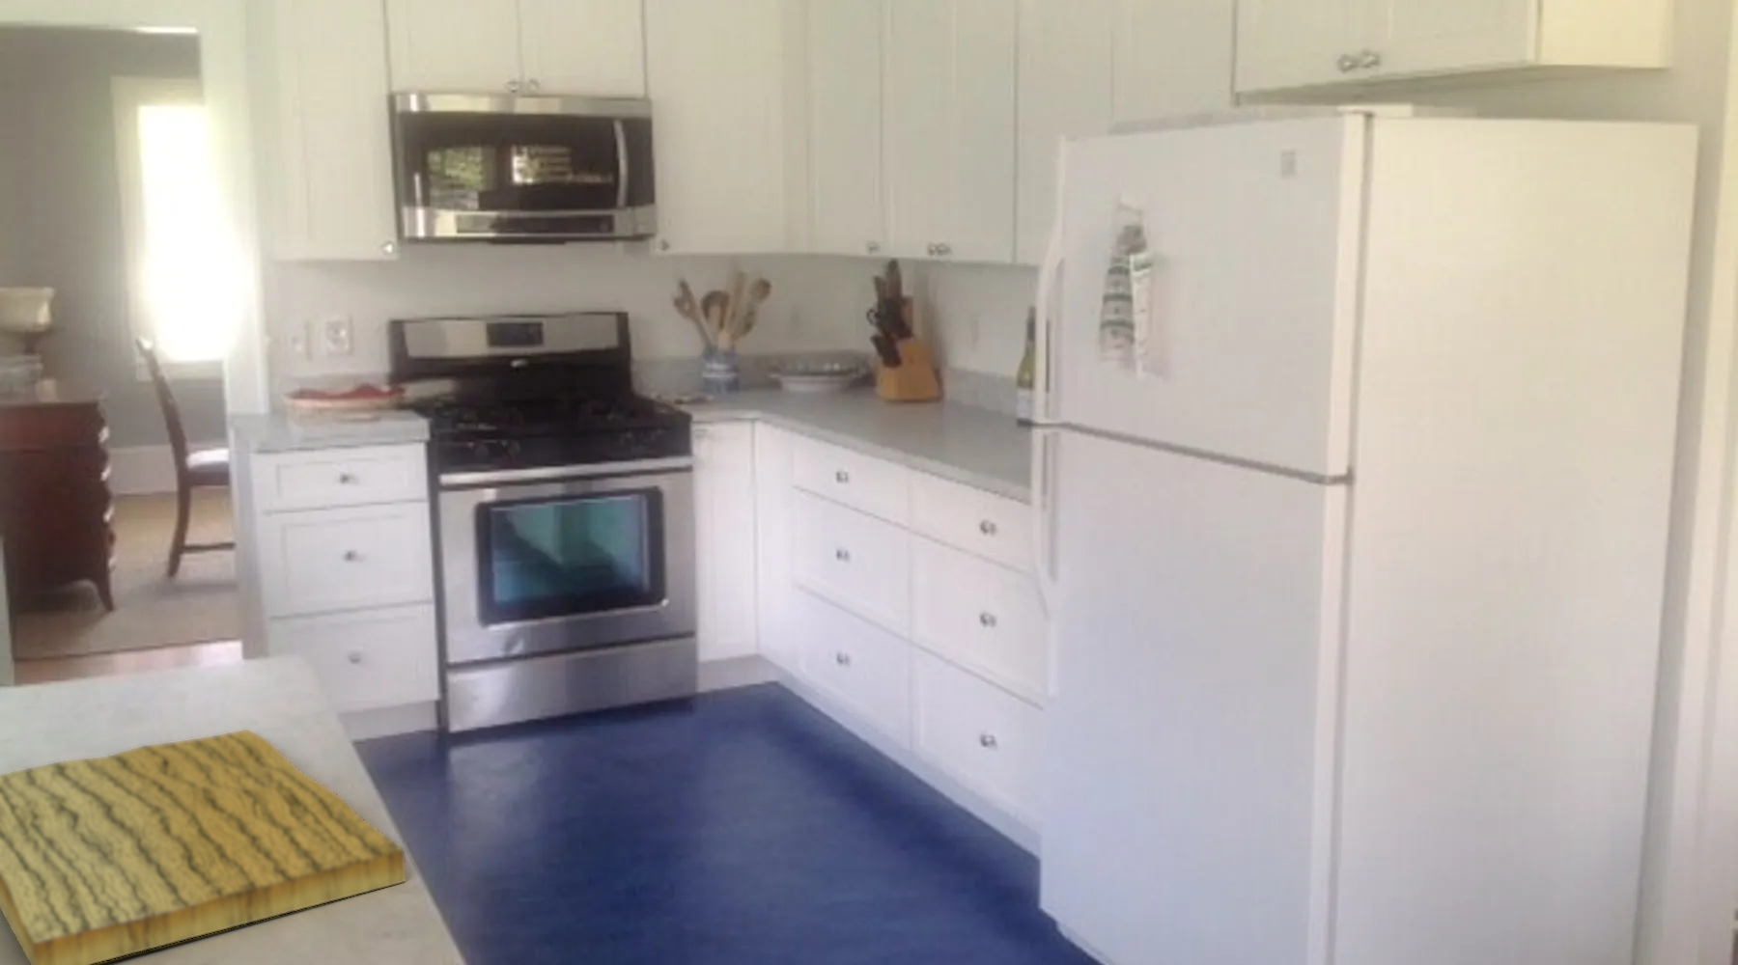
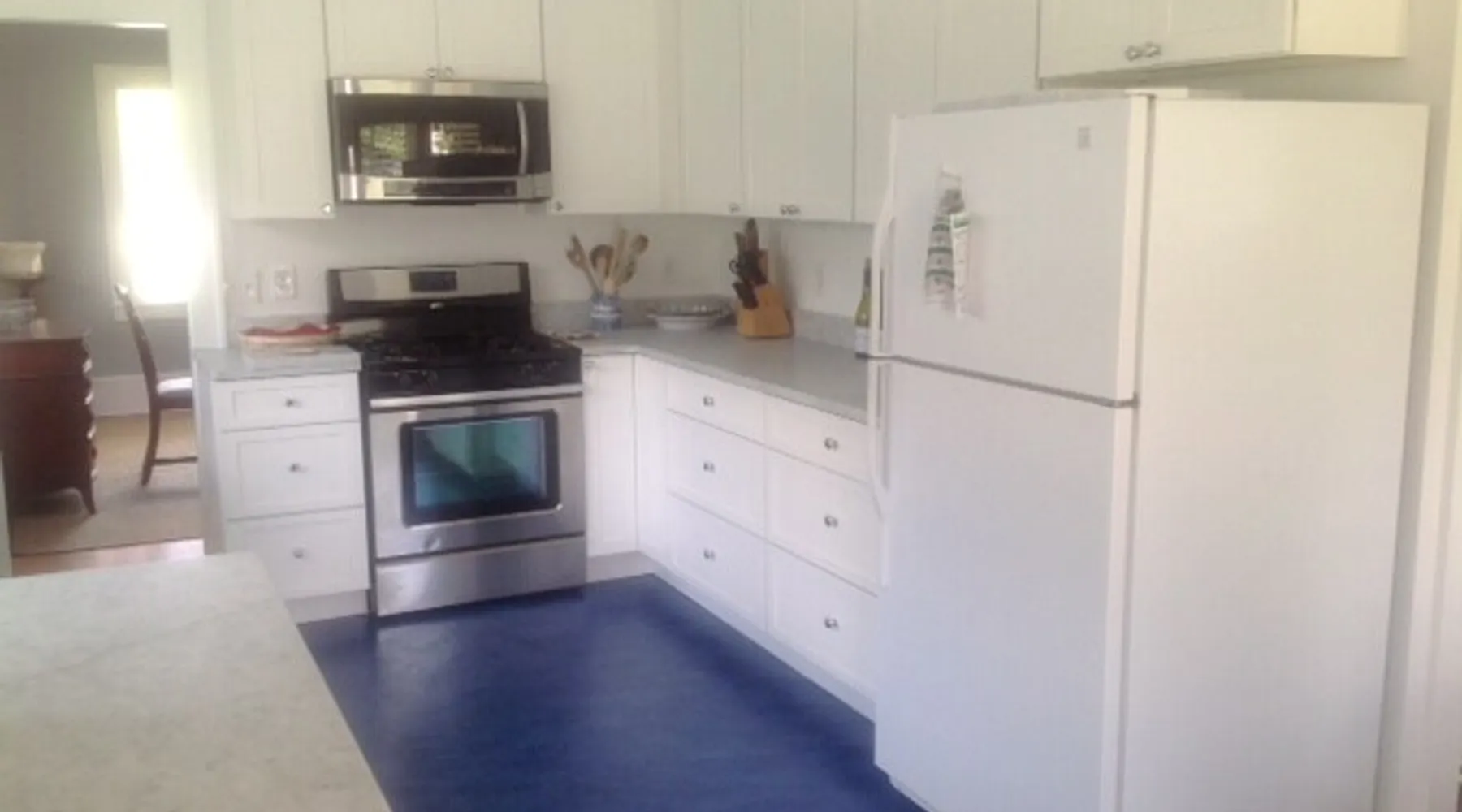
- cutting board (162, 824)
